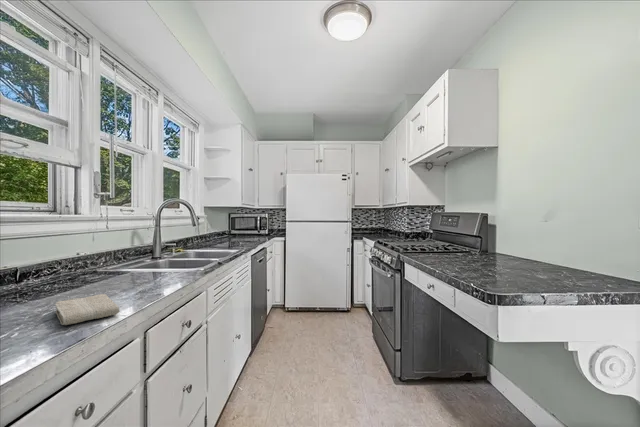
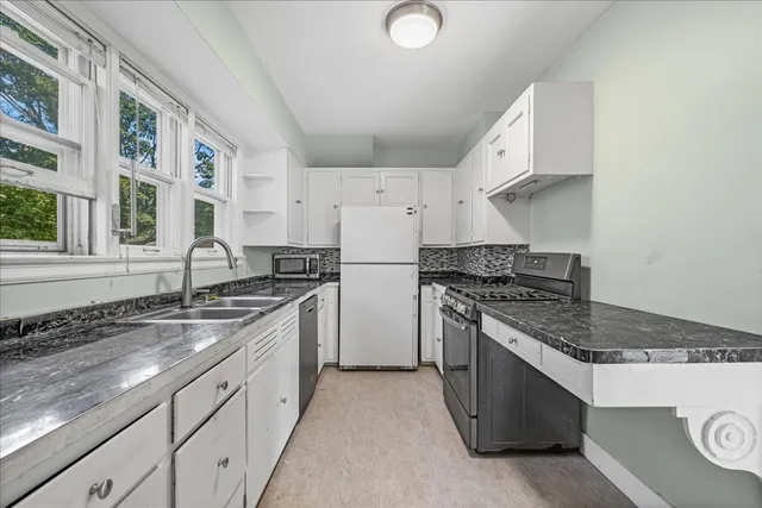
- washcloth (86, 307)
